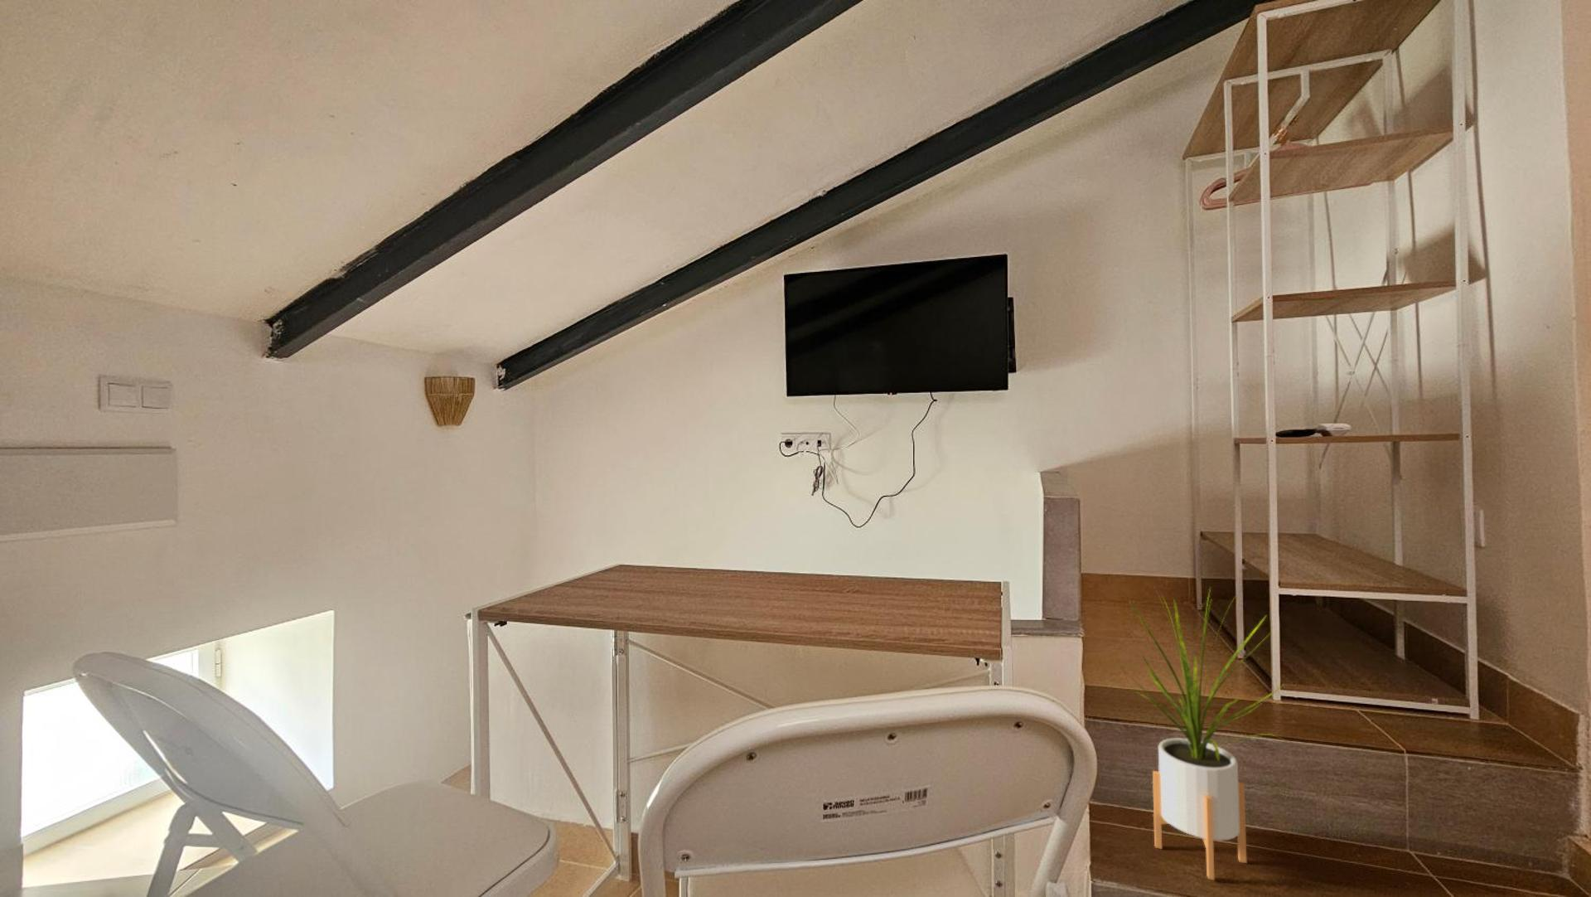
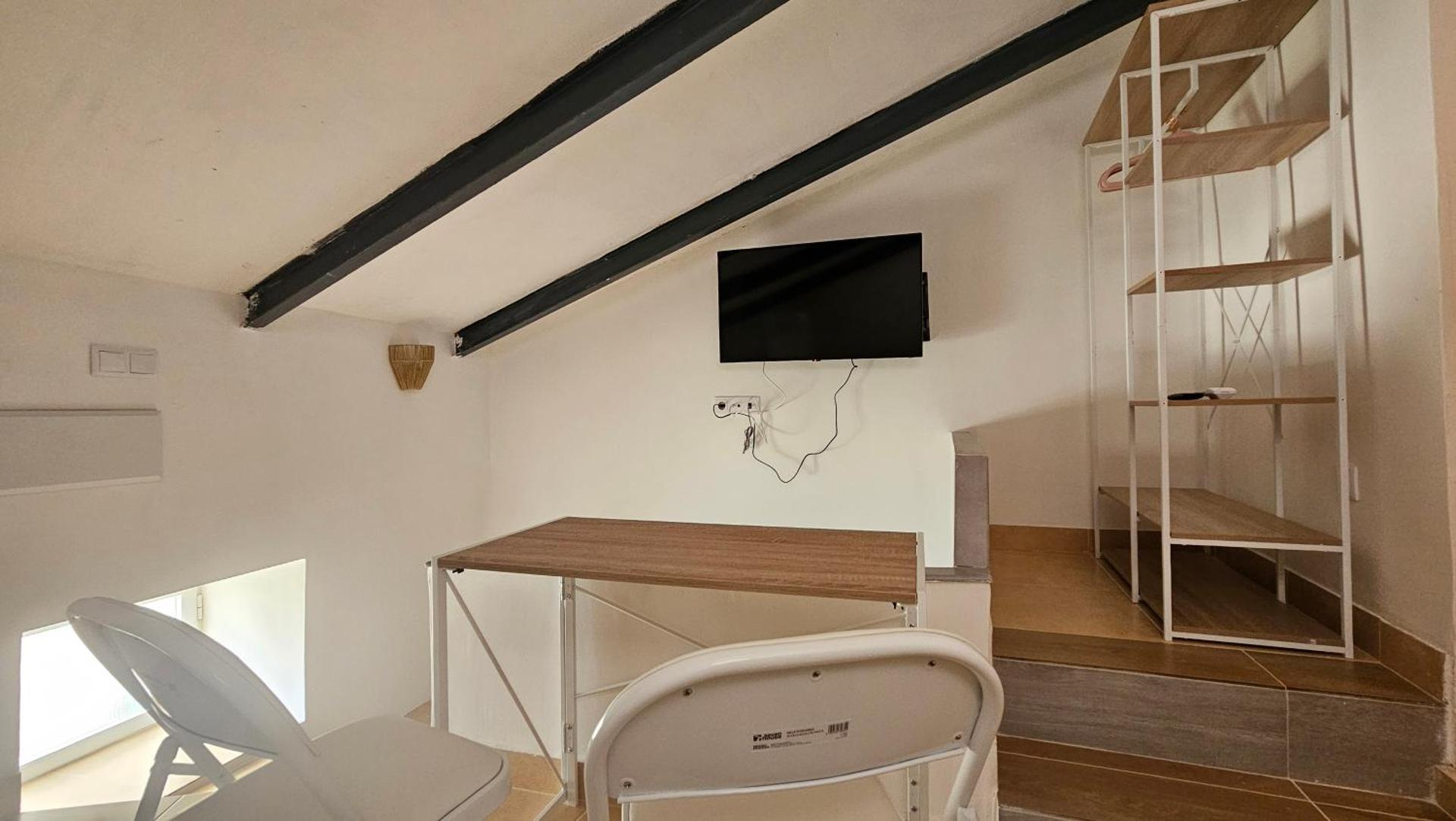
- house plant (1198, 720)
